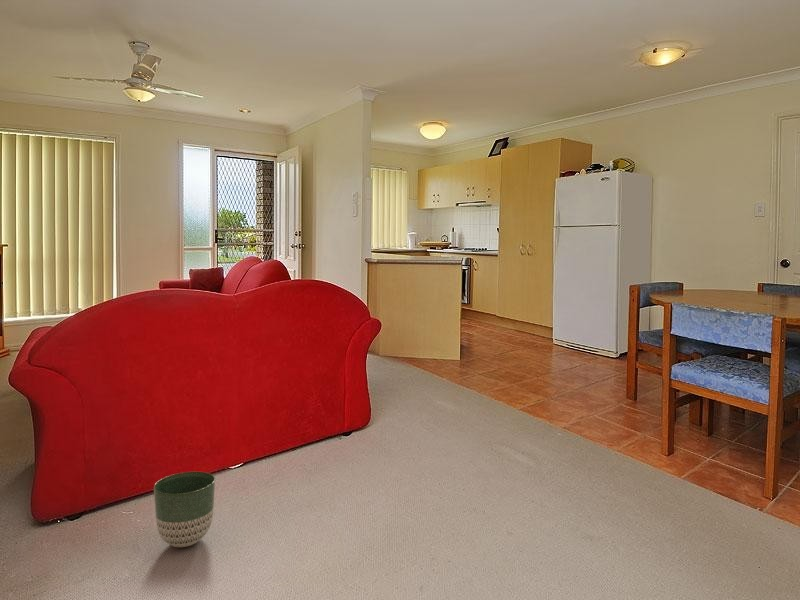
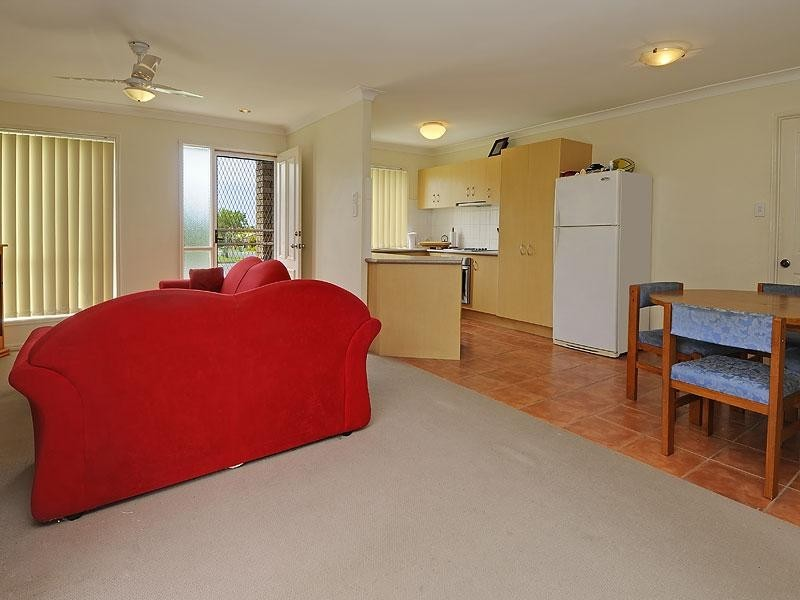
- planter (185, 512)
